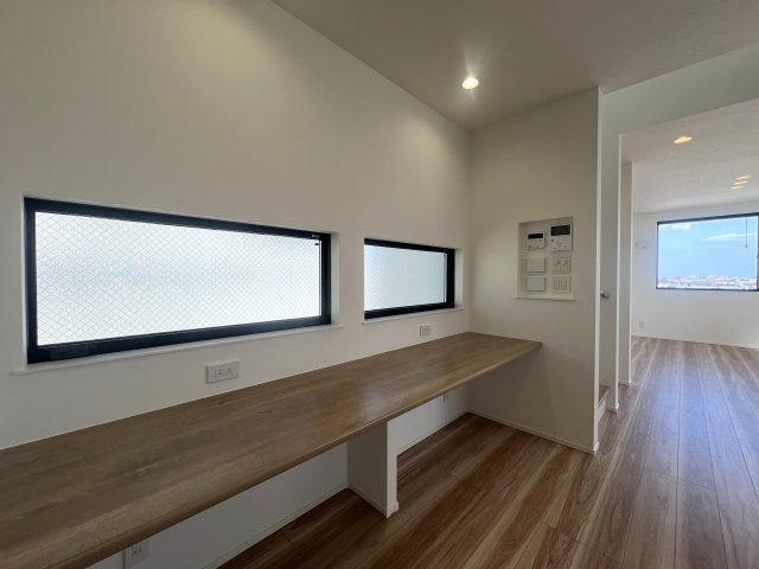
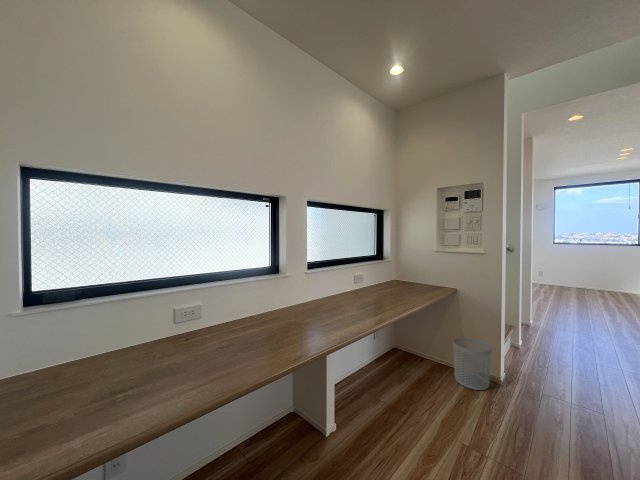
+ waste bin (471, 363)
